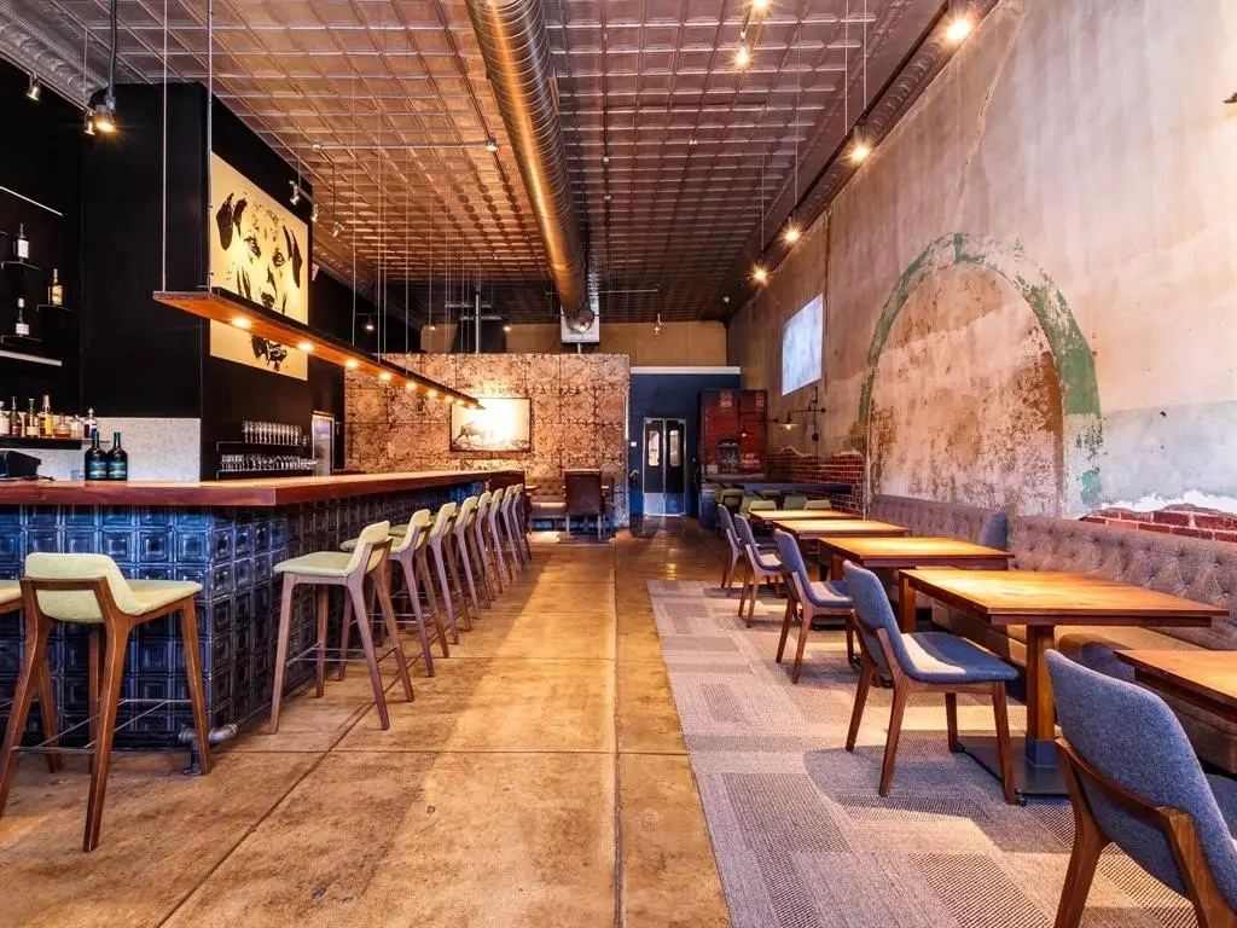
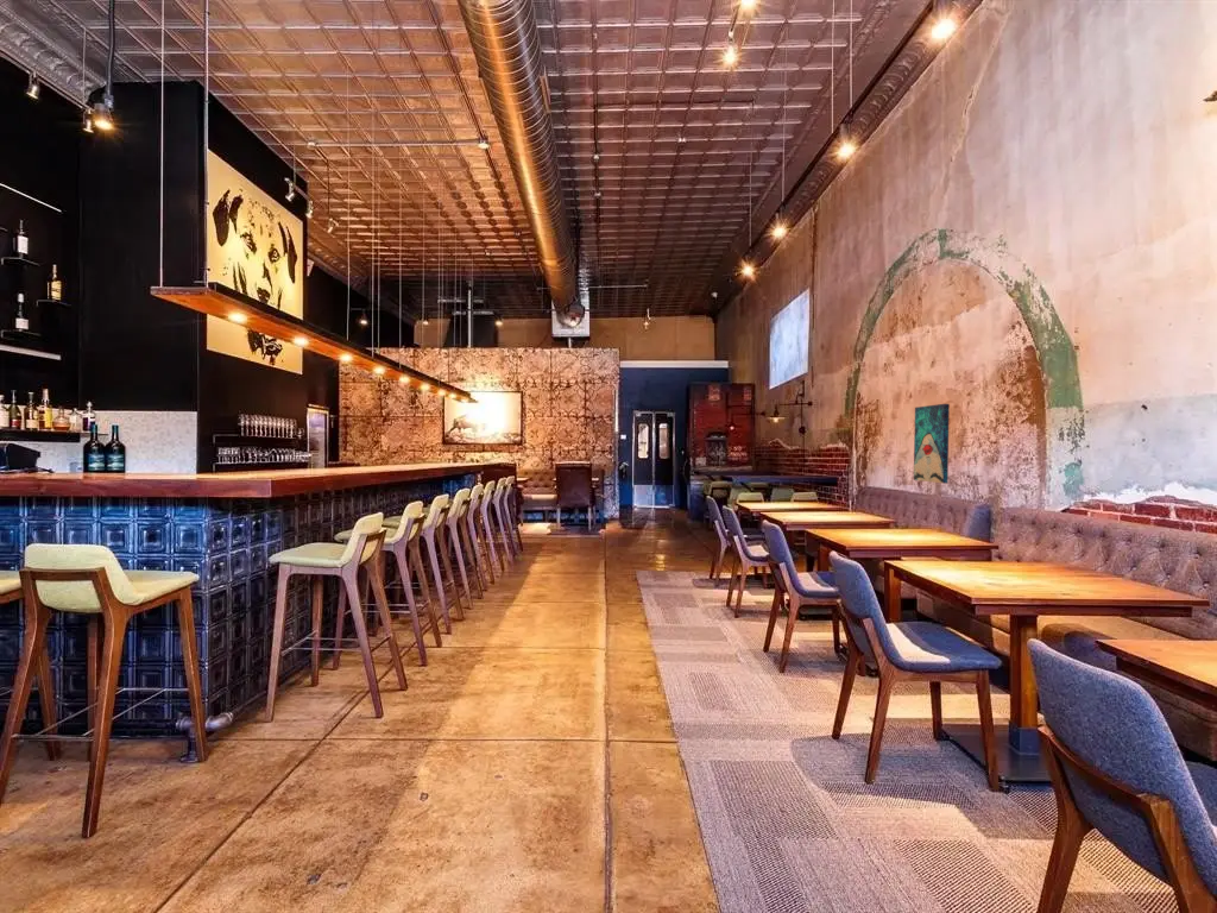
+ wall art (931, 443)
